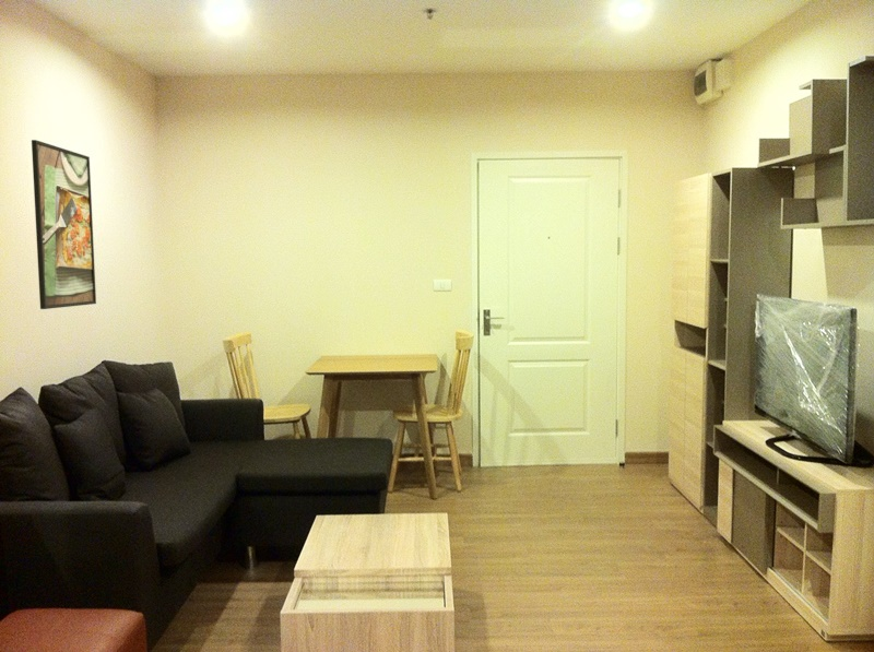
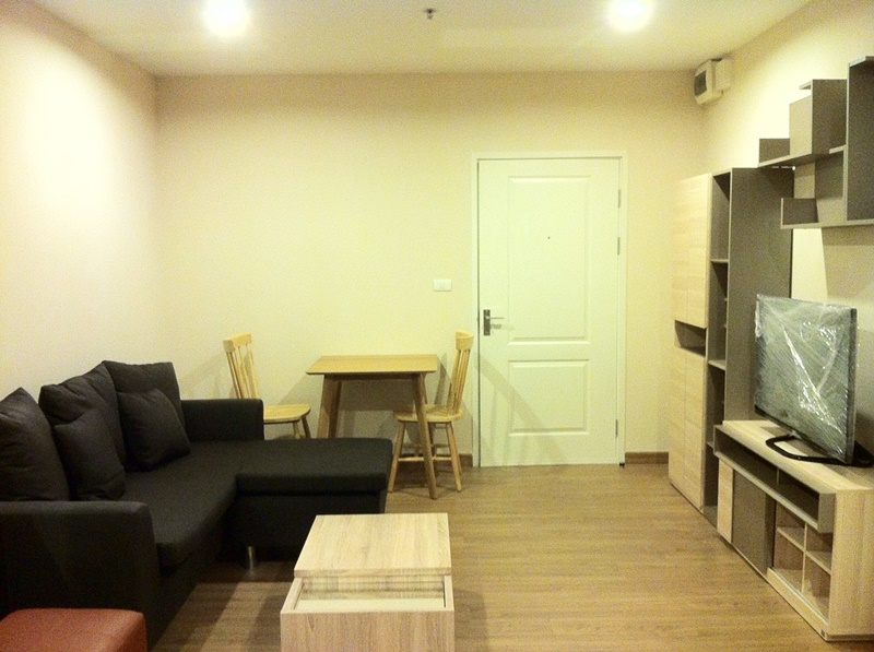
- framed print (66, 228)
